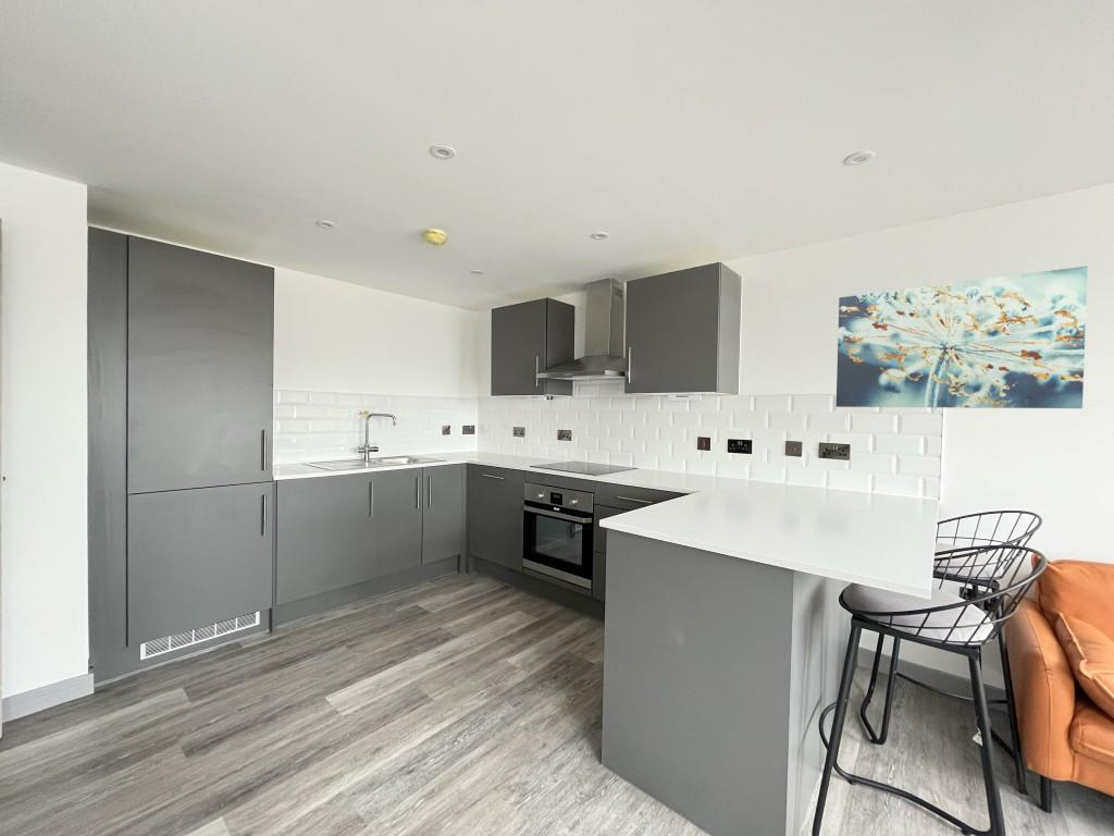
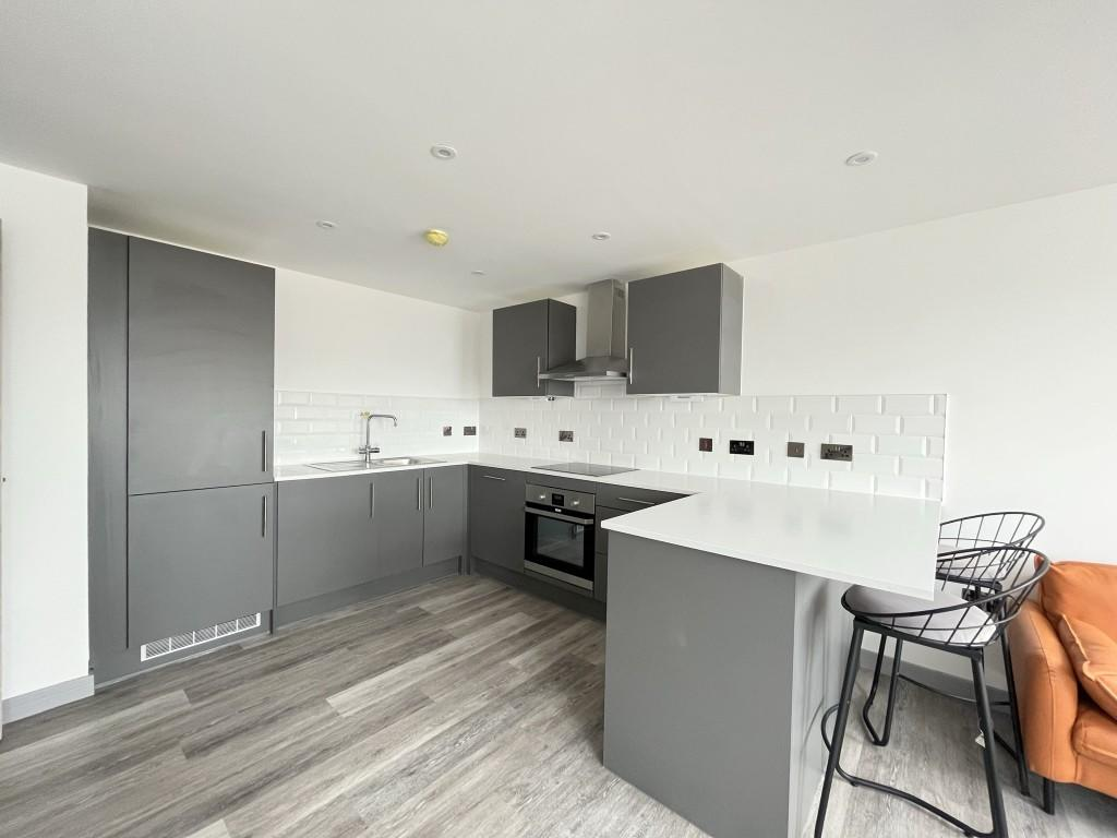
- wall art (944, 346)
